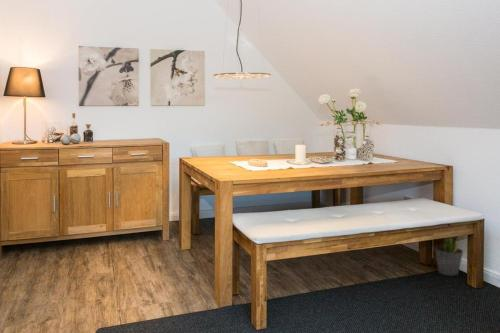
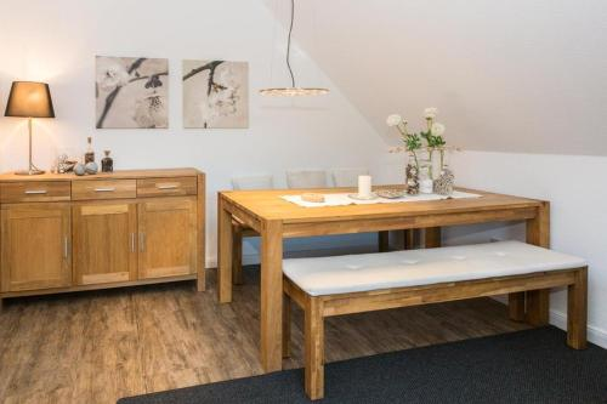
- potted plant (449, 244)
